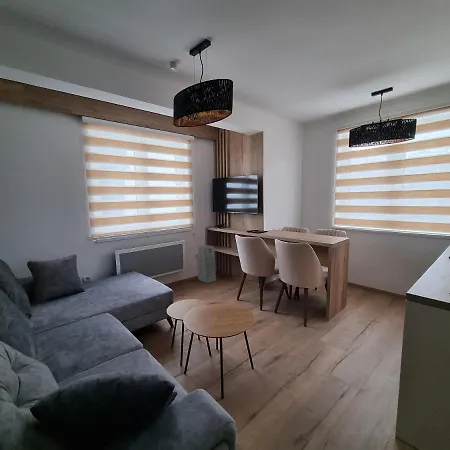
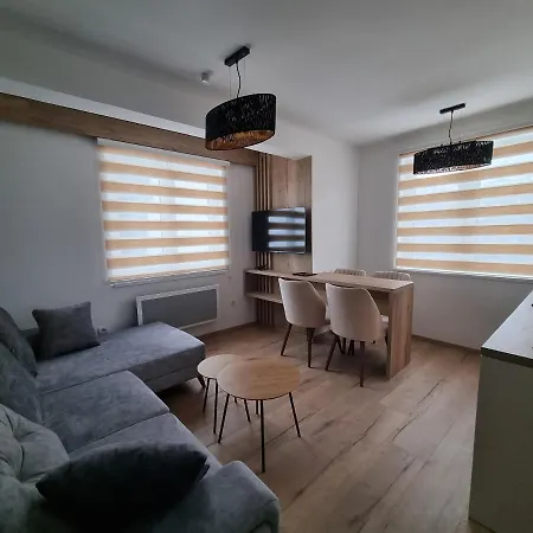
- air purifier (205, 262)
